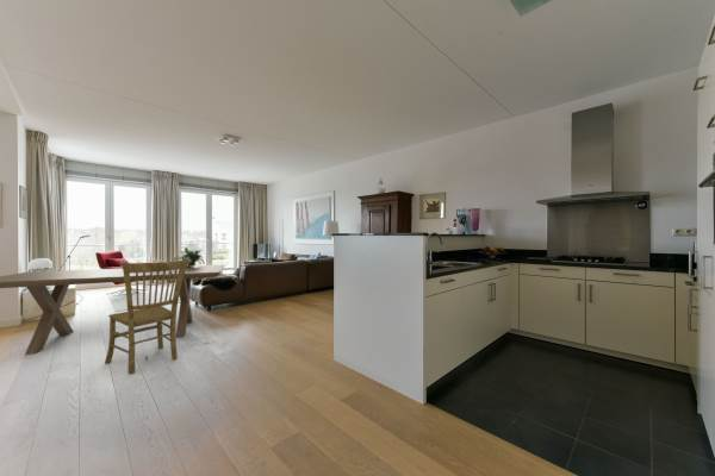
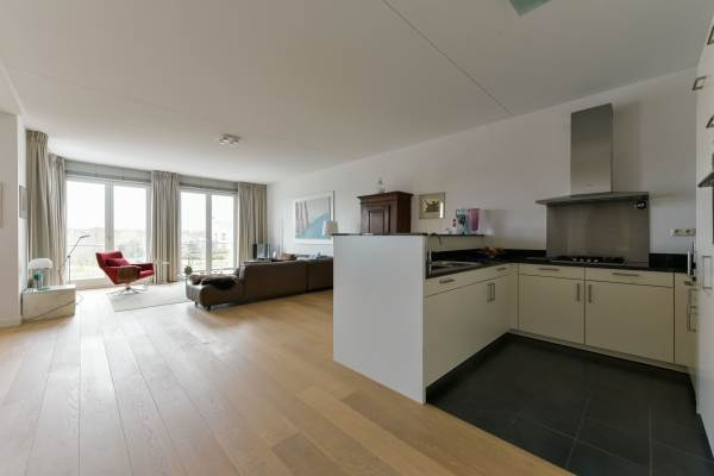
- potted plant (188, 256)
- dining chair (147, 309)
- dining table (123, 281)
